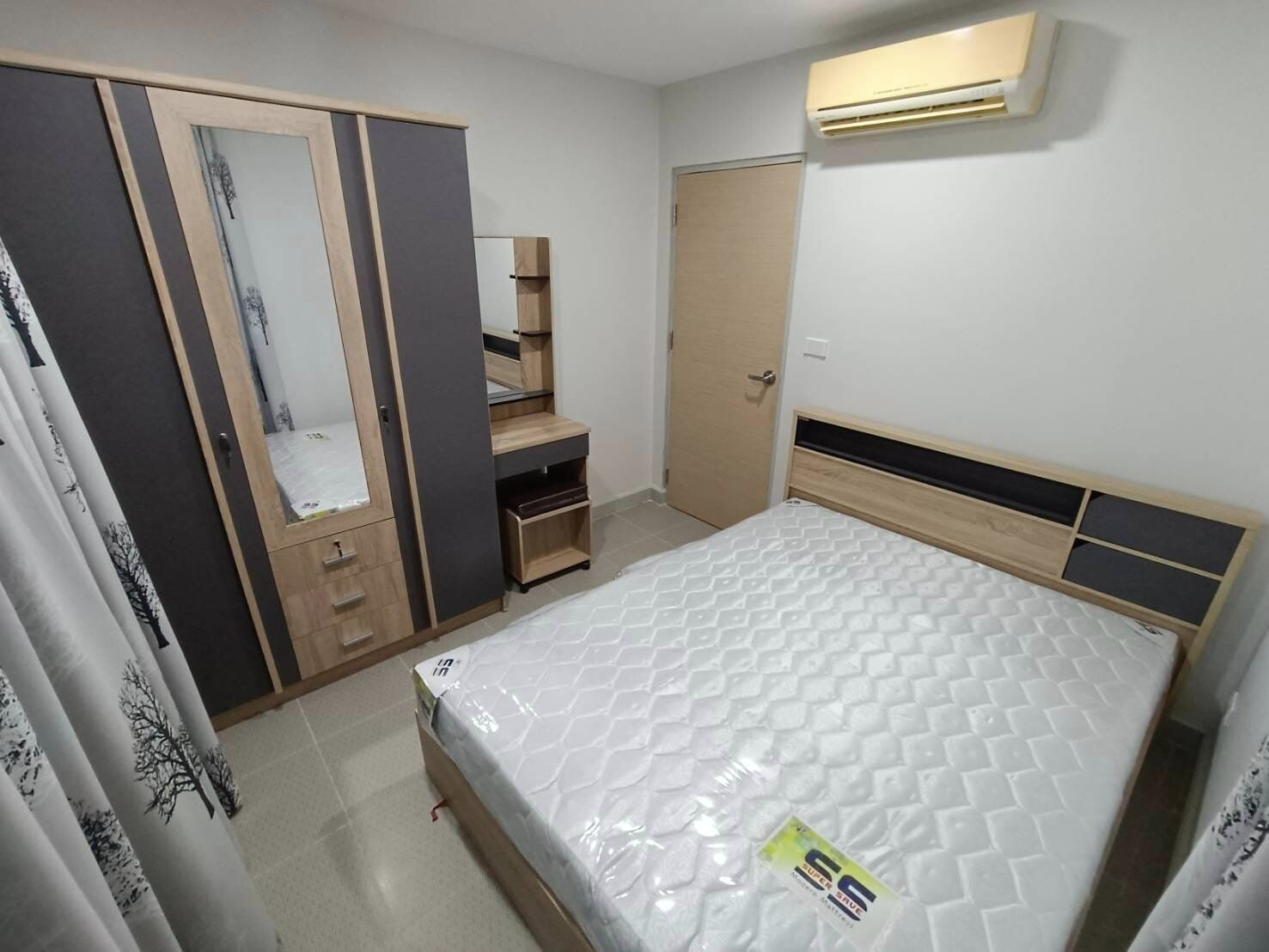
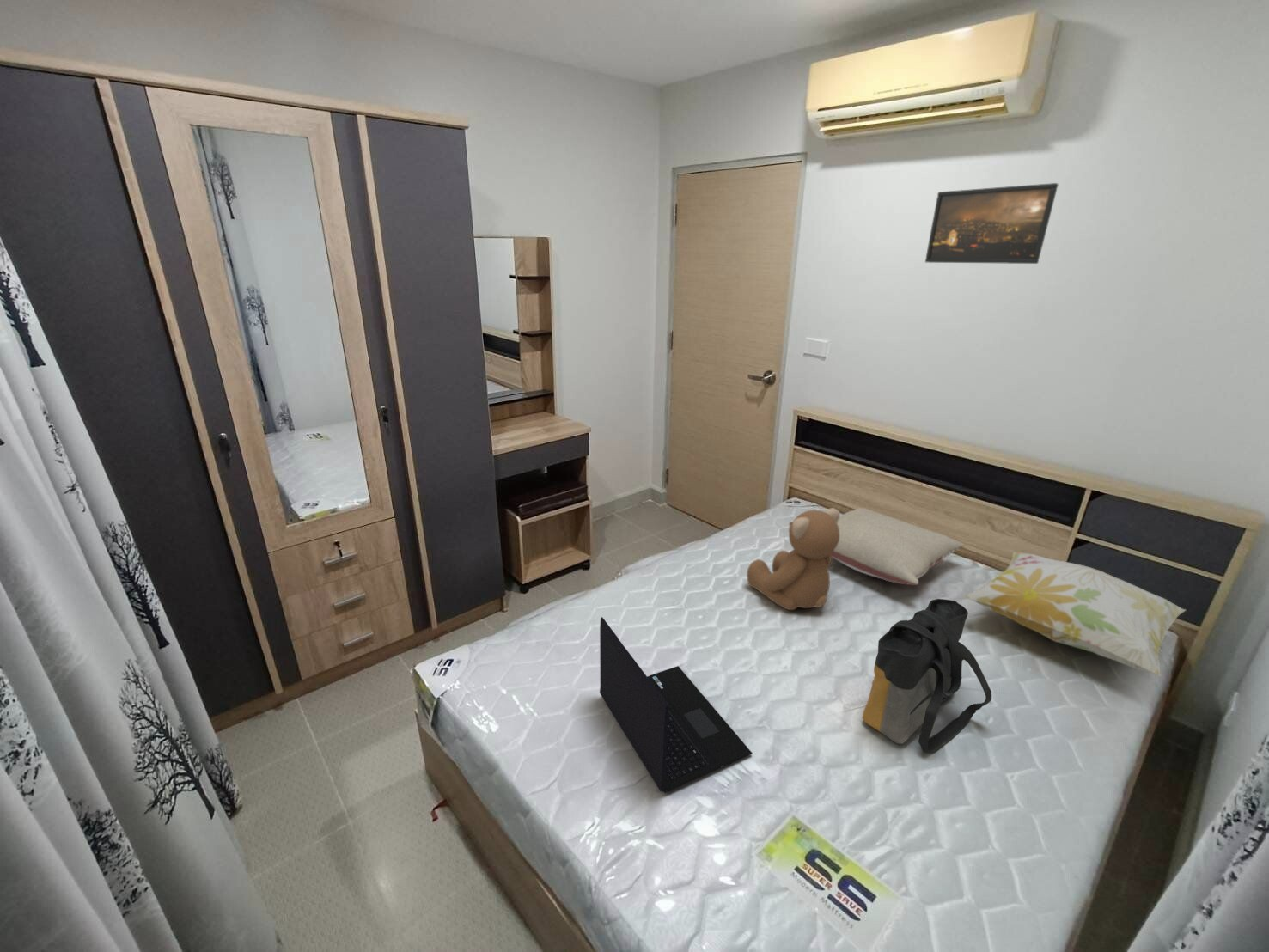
+ teddy bear (797, 552)
+ tote bag (930, 673)
+ pillow (882, 542)
+ laptop (673, 684)
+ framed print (985, 226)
+ decorative pillow (1073, 602)
